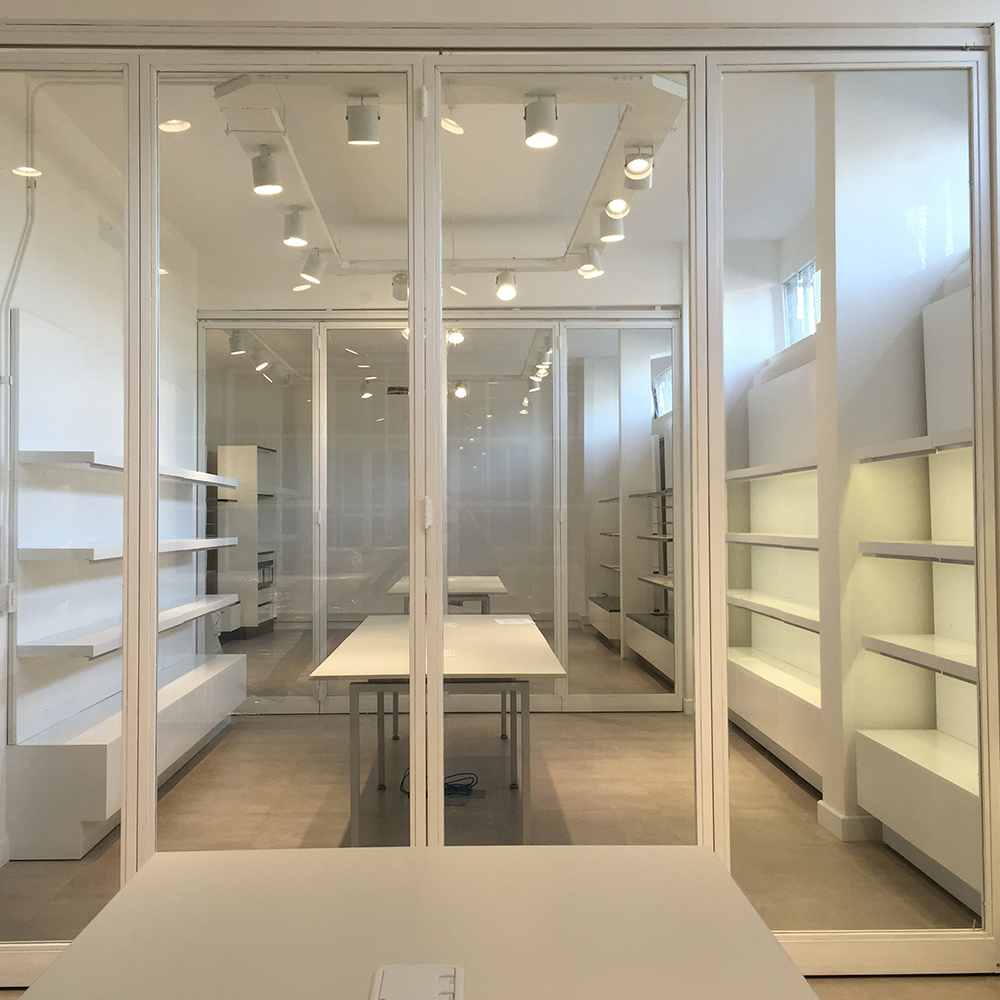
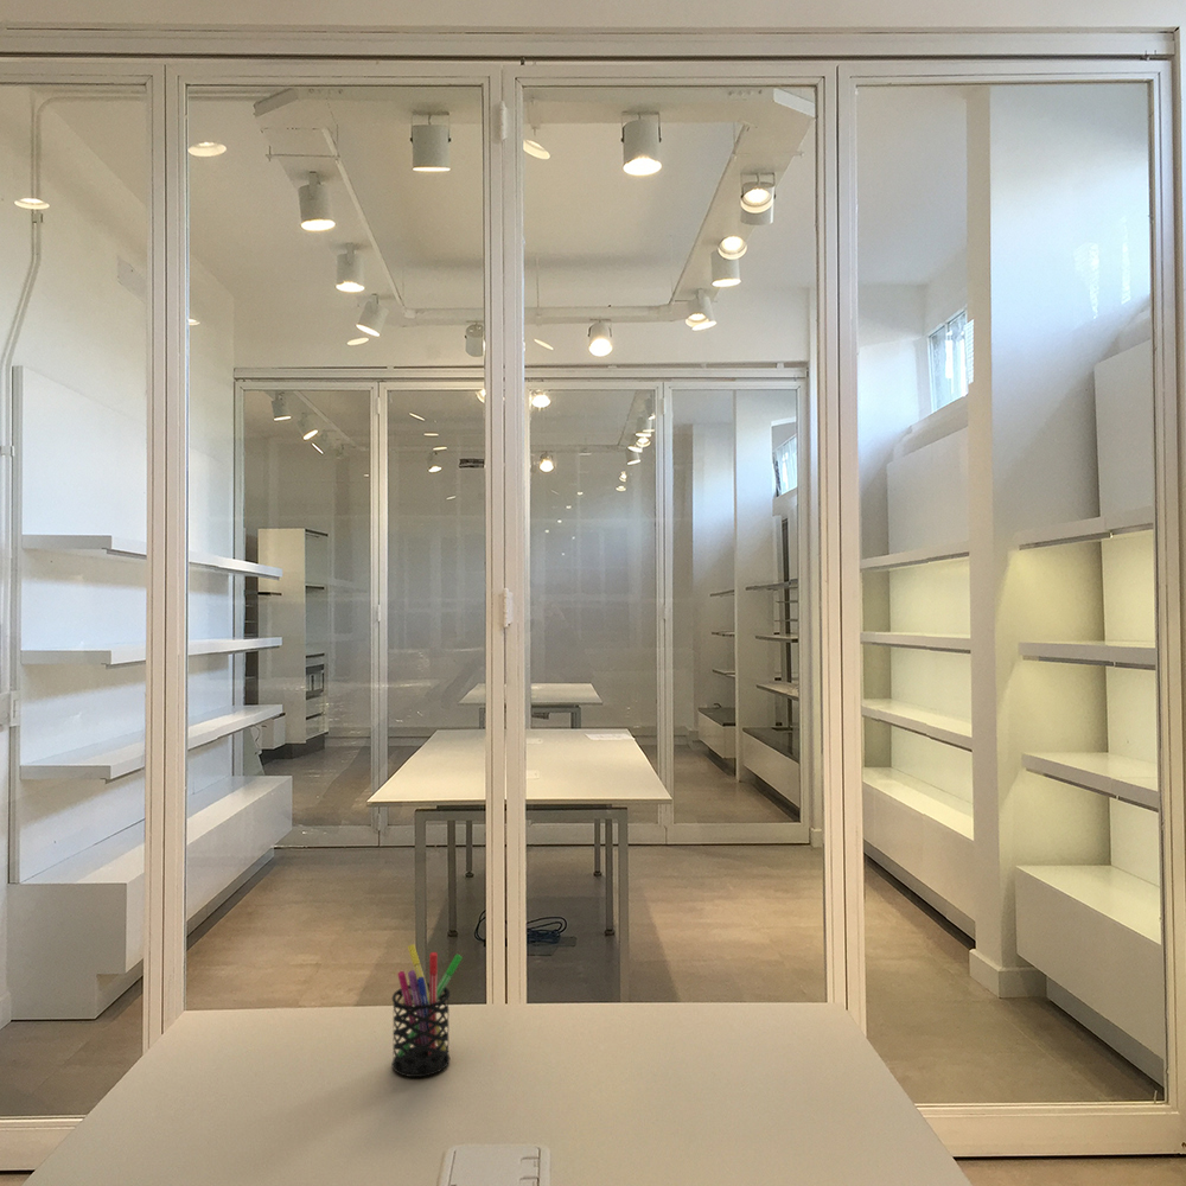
+ pen holder (428, 1002)
